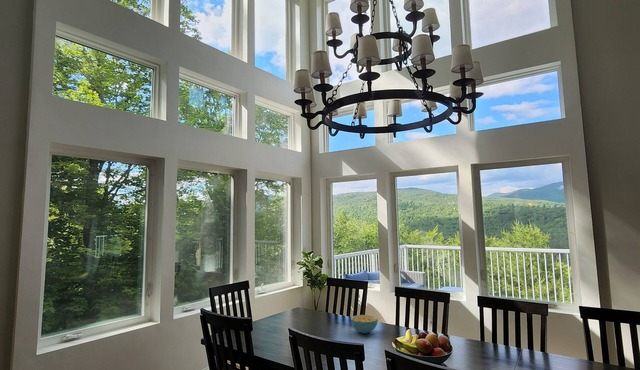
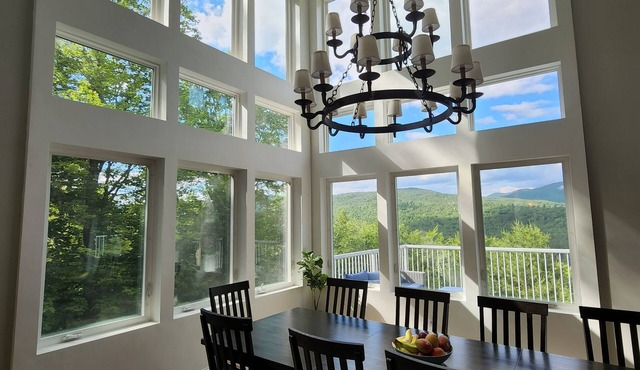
- cereal bowl (364, 325)
